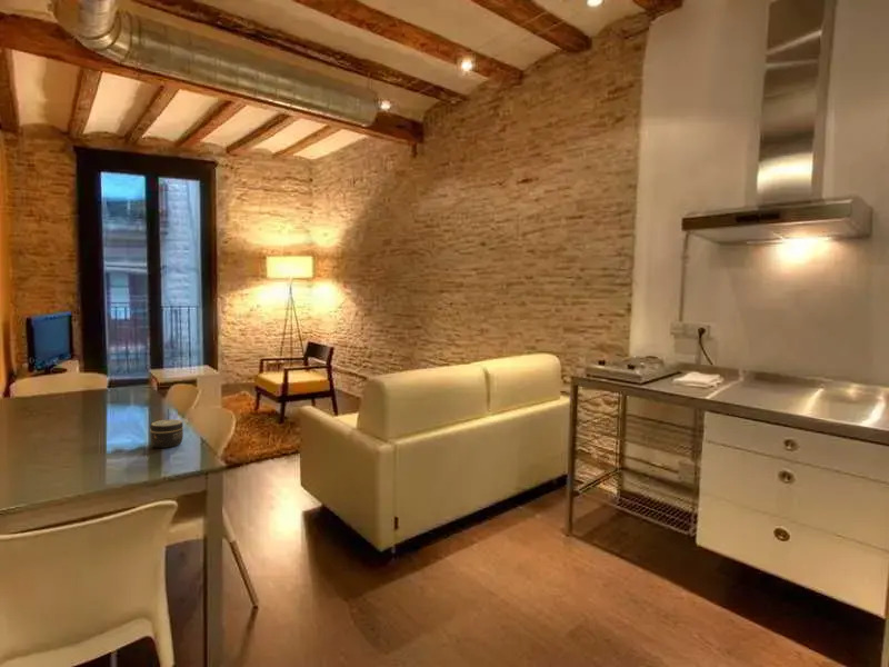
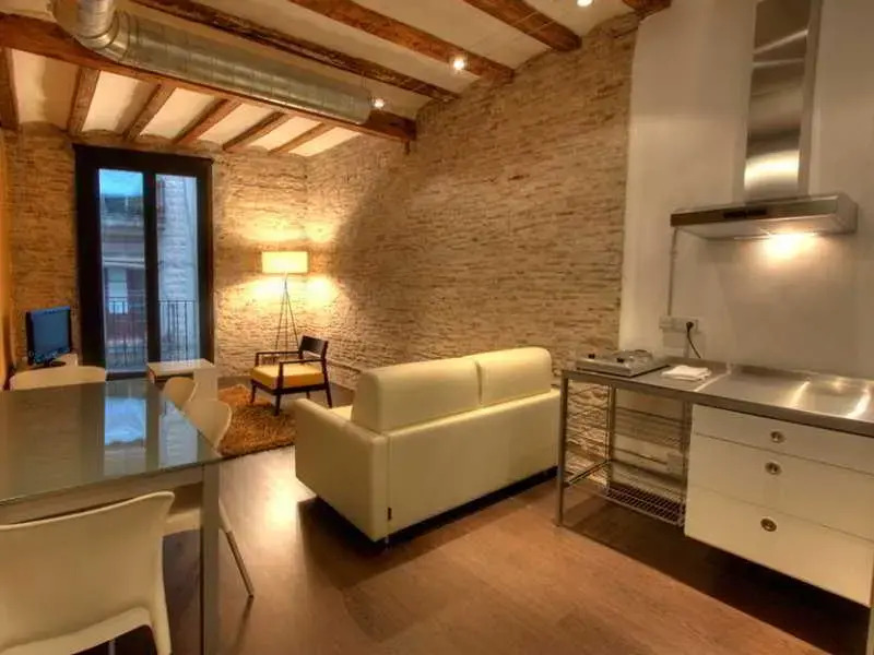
- jar (167, 432)
